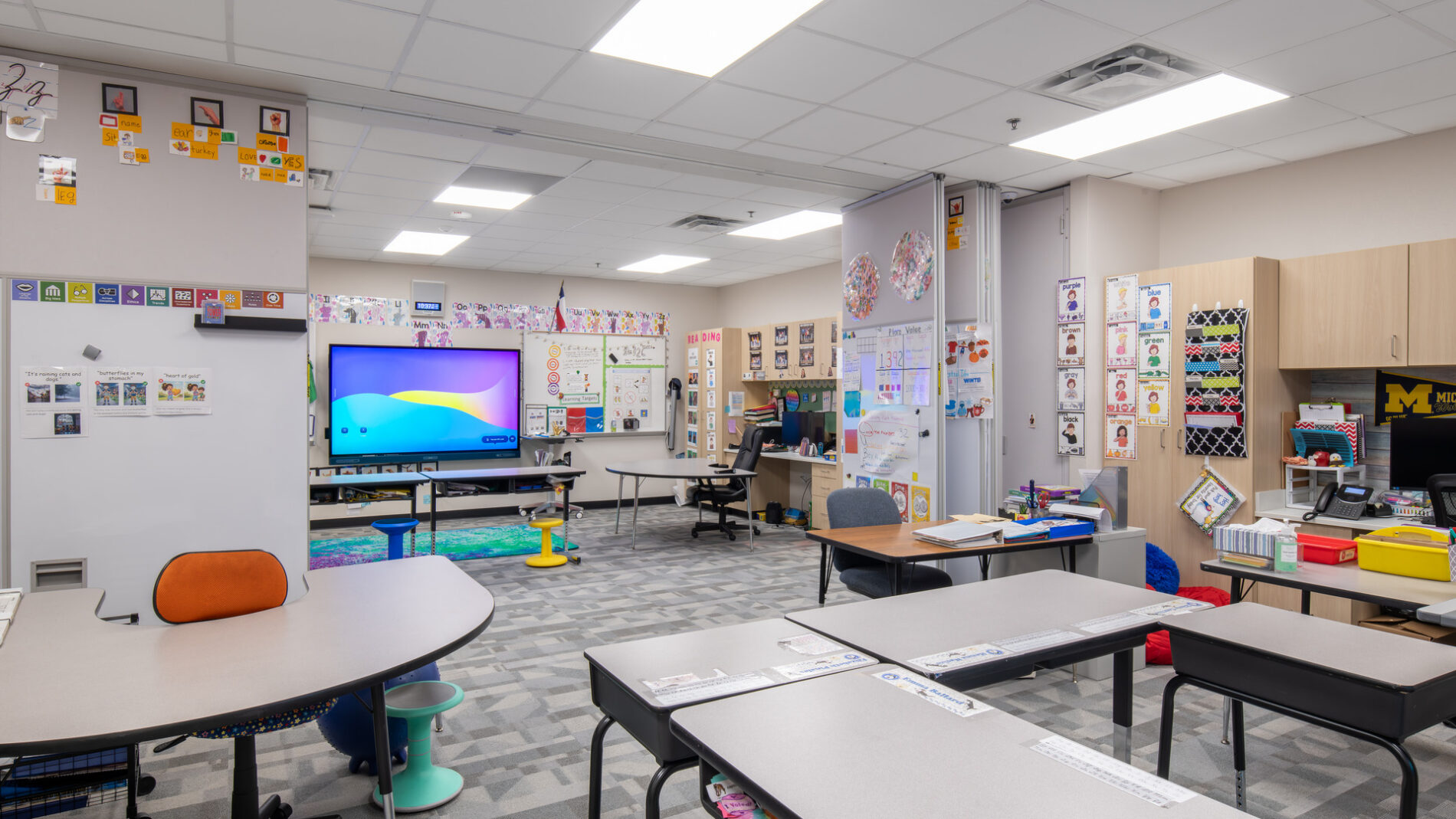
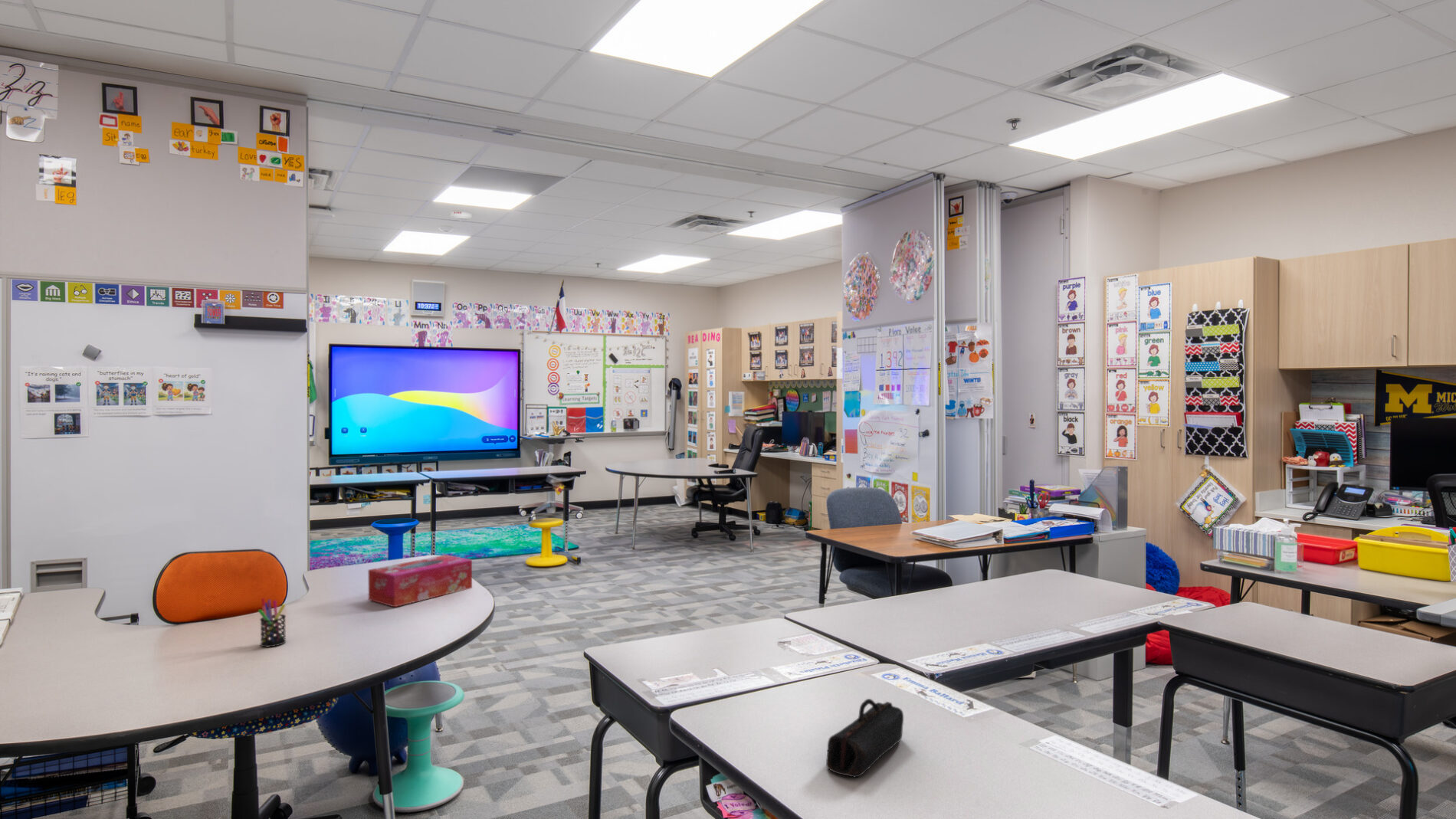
+ tissue box (421, 579)
+ pen holder (270, 621)
+ pencil case (867, 727)
